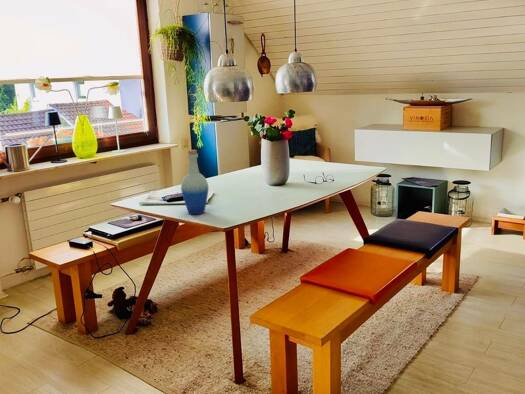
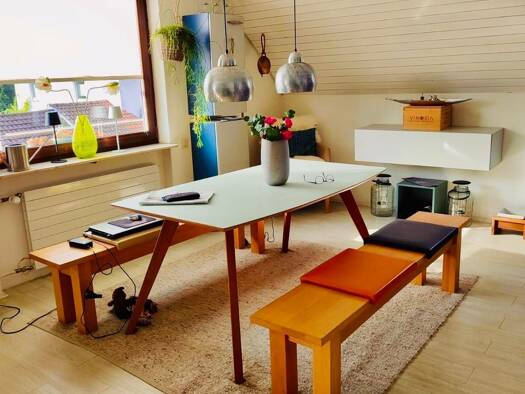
- bottle (194, 181)
